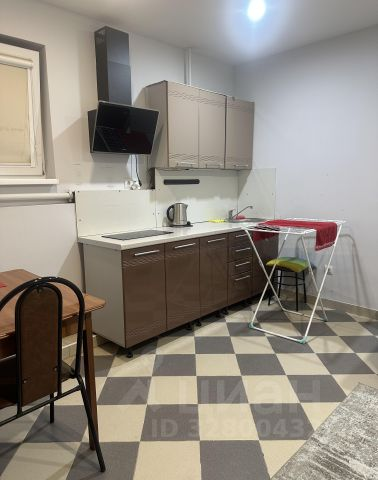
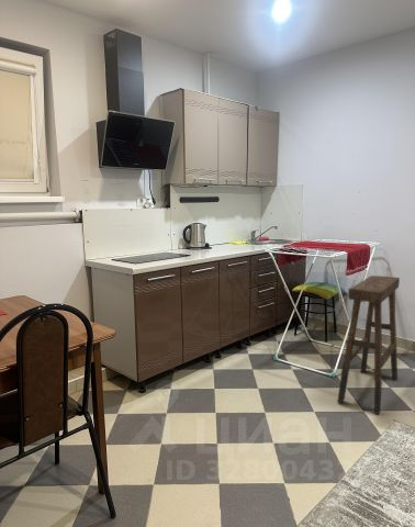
+ stool (374, 337)
